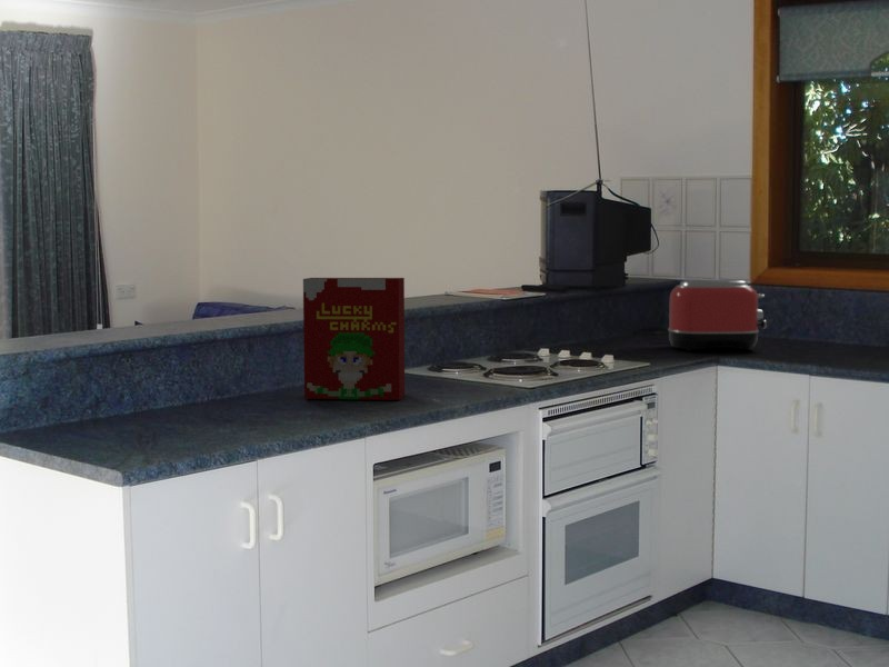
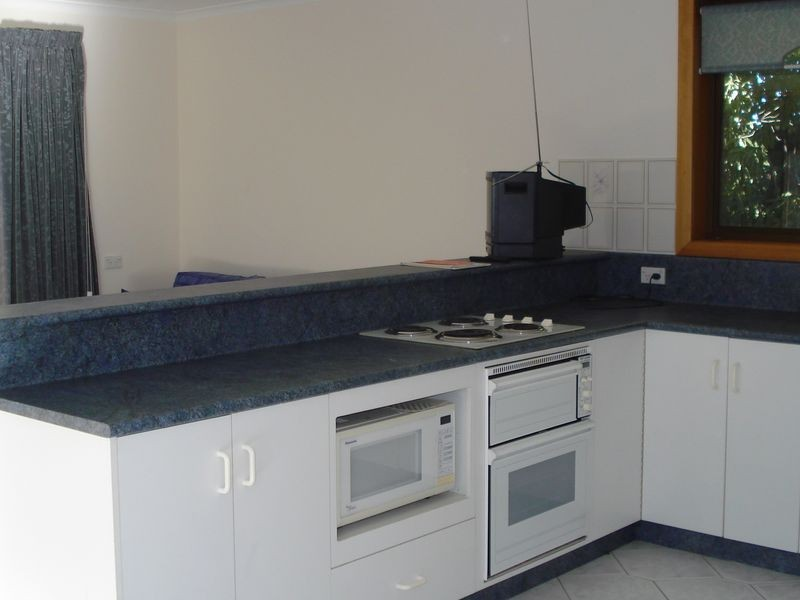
- cereal box (354, 337)
- toaster (717, 313)
